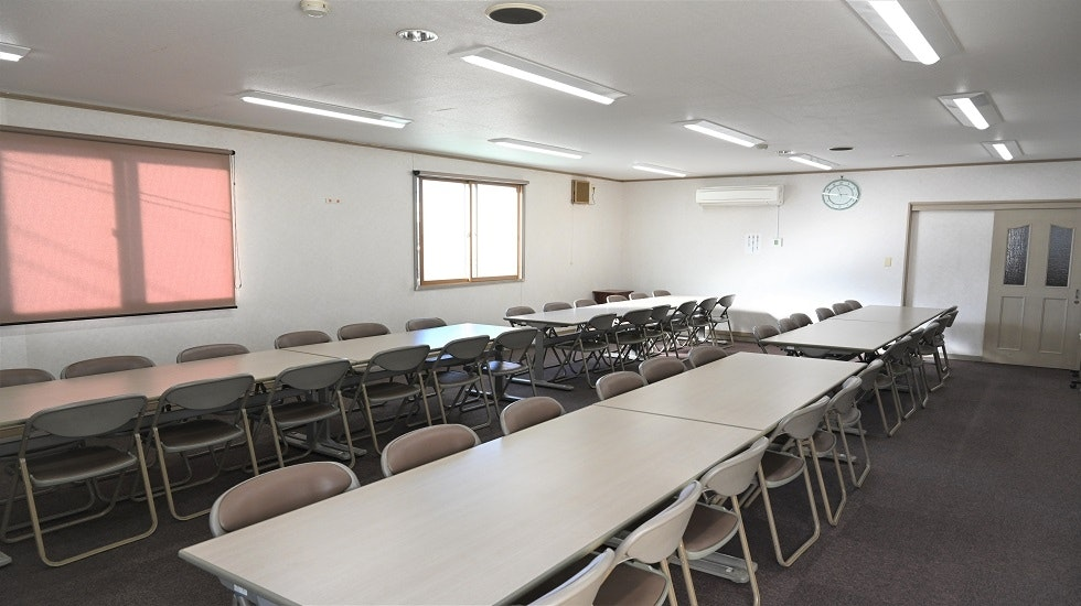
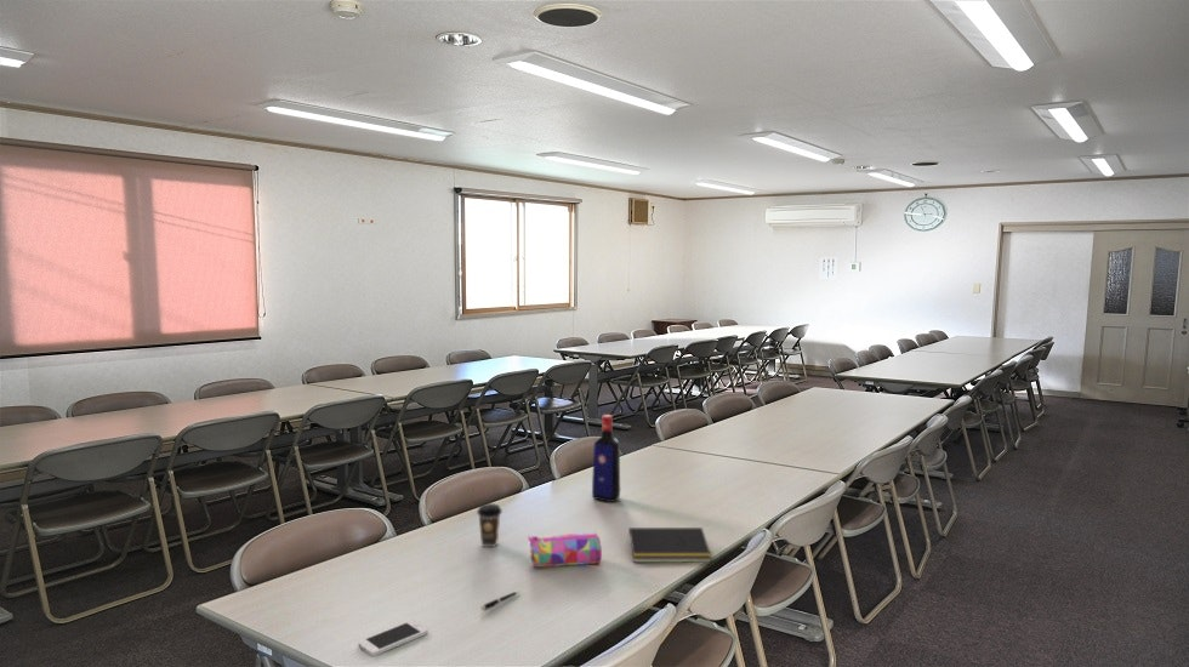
+ pen (501, 598)
+ pencil case (564, 549)
+ liquor bottle (607, 457)
+ smartphone (393, 637)
+ coffee cup (489, 525)
+ notepad (669, 543)
